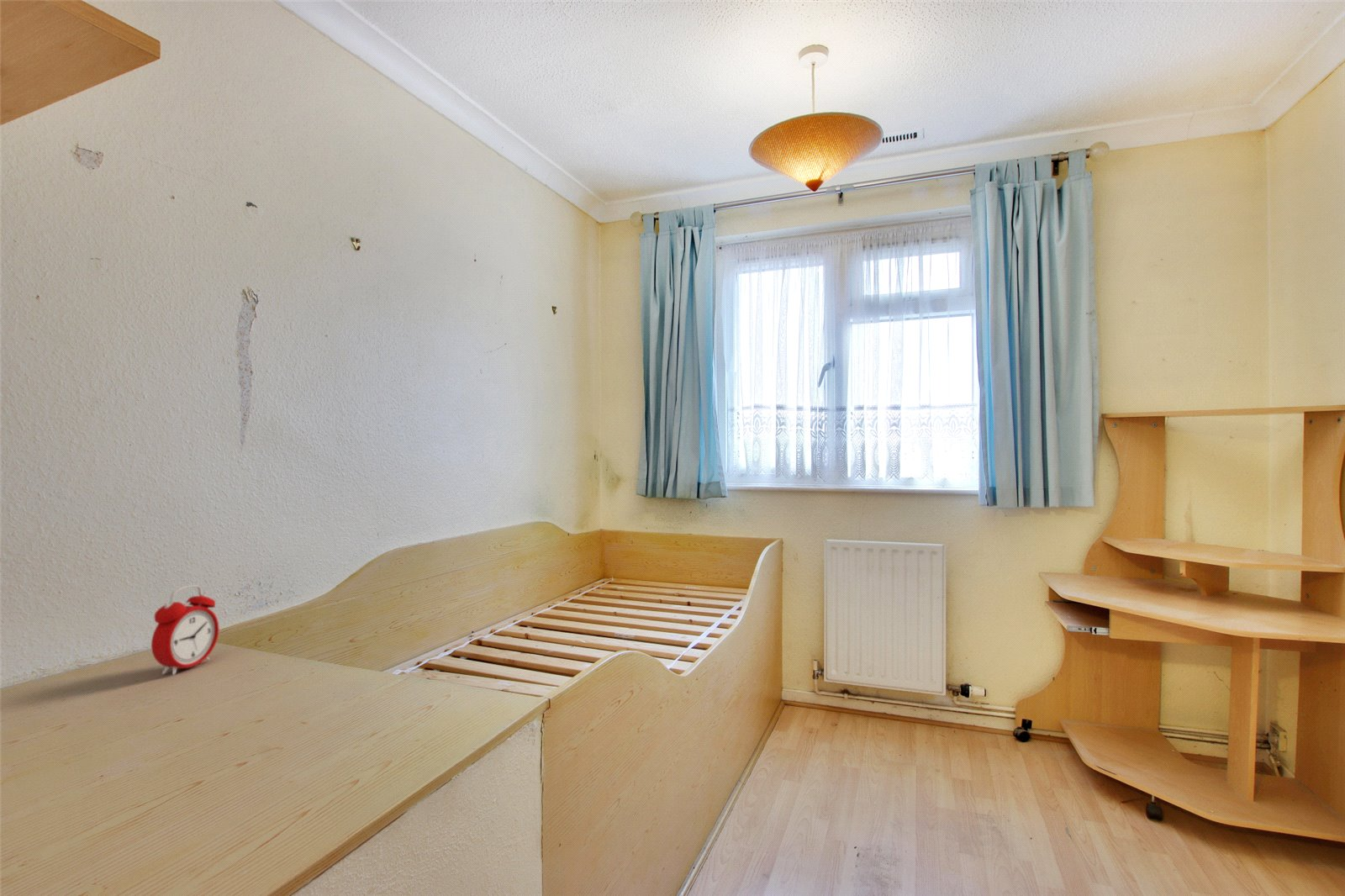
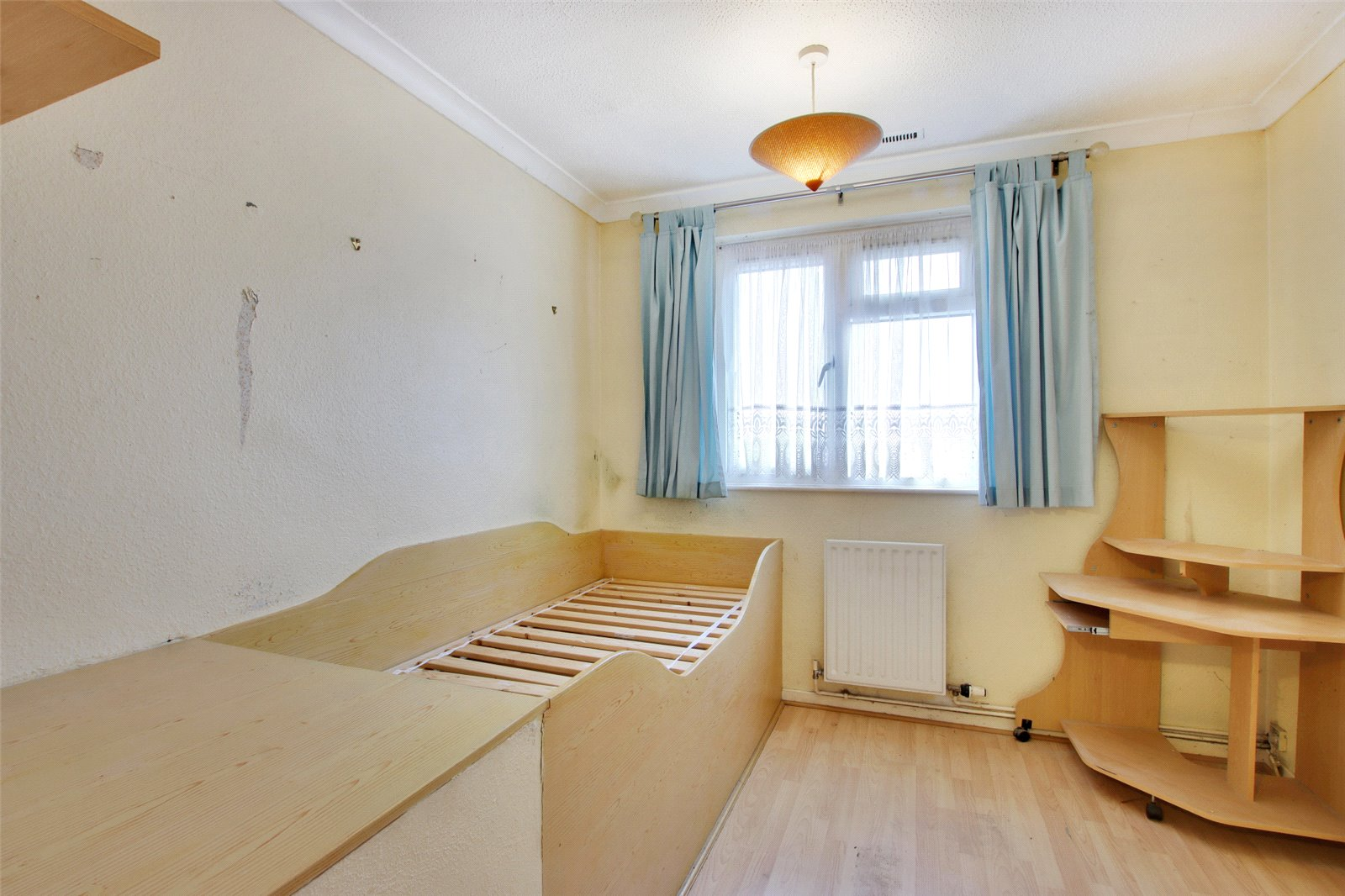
- alarm clock (186, 626)
